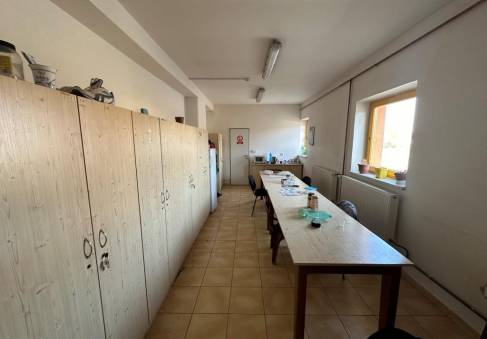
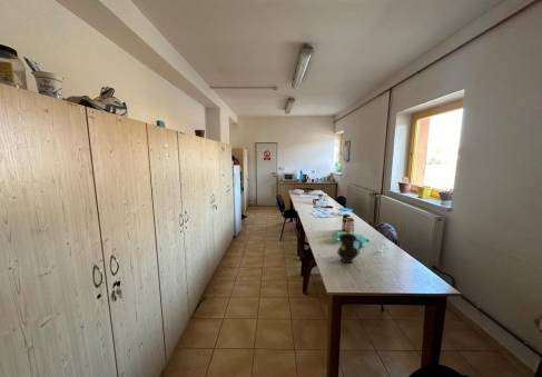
+ pitcher (349, 248)
